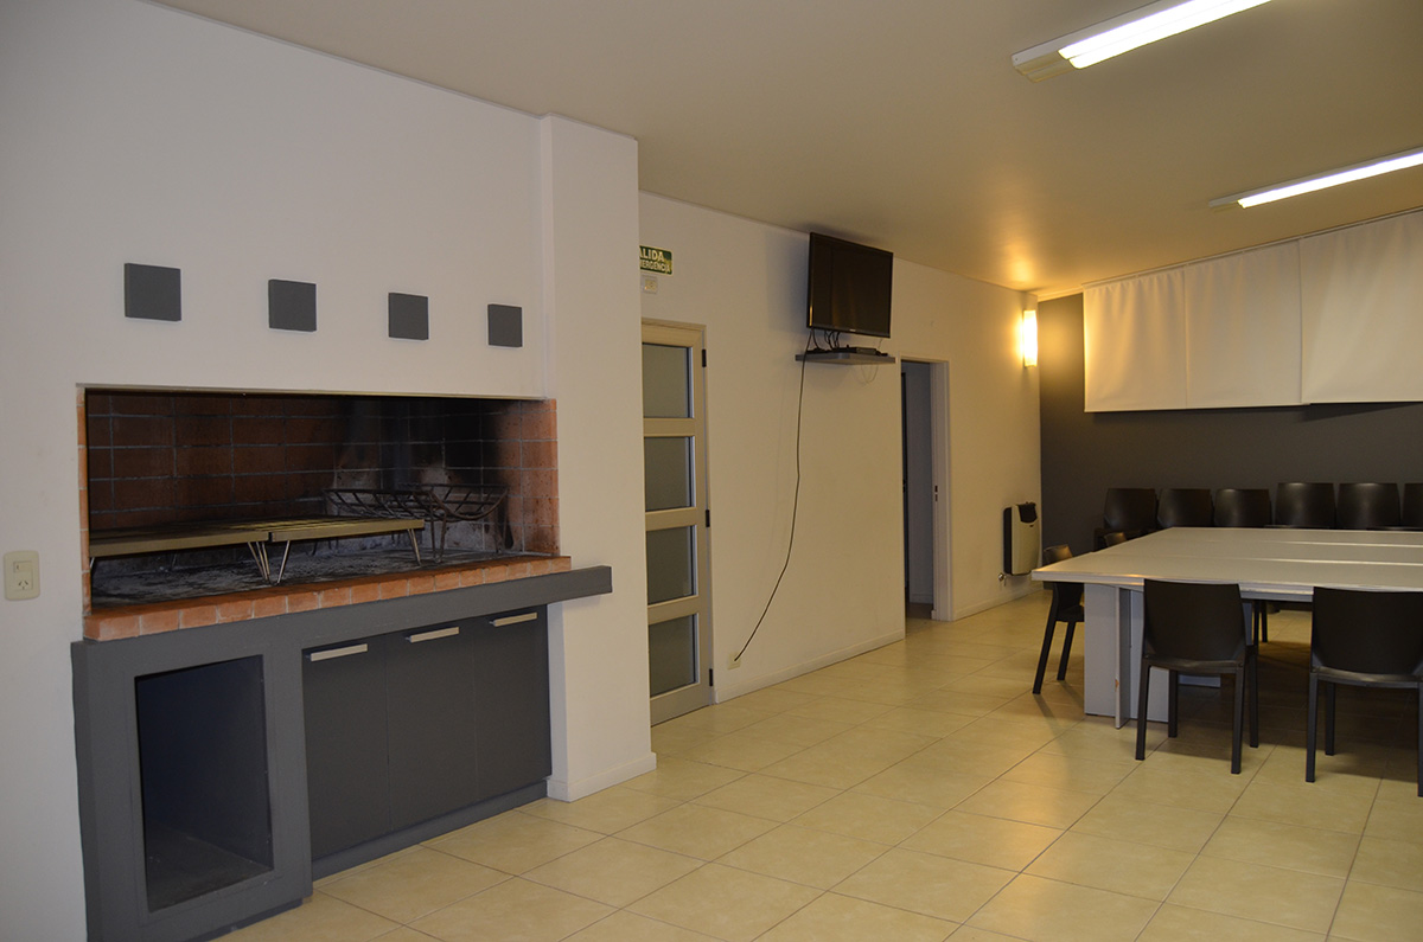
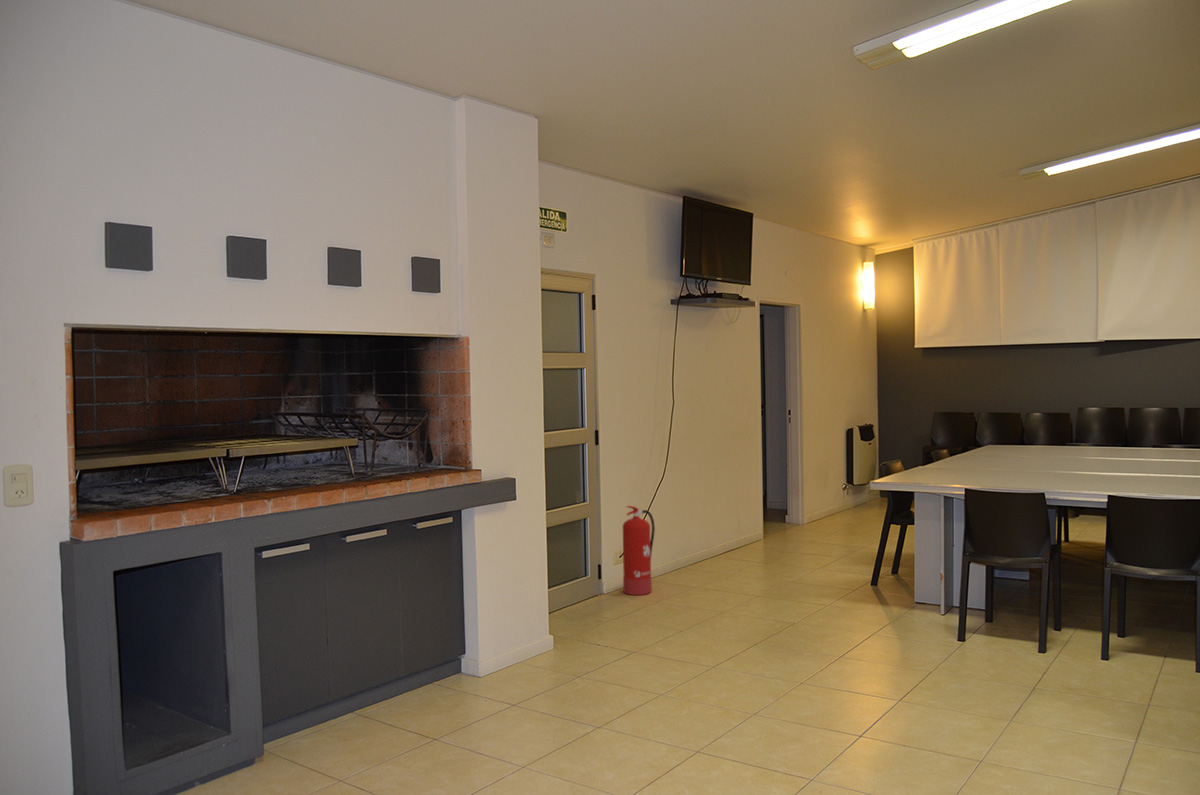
+ fire extinguisher (641, 546)
